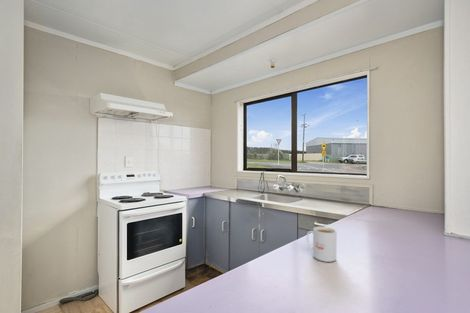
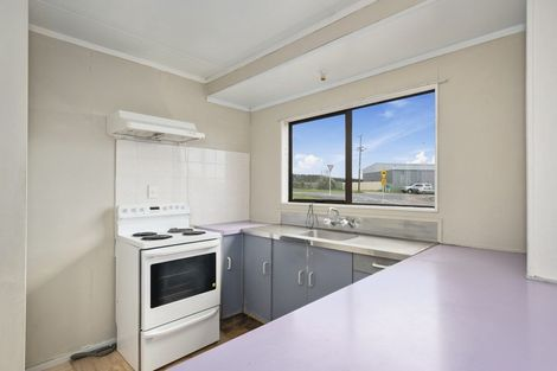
- mug (320, 242)
